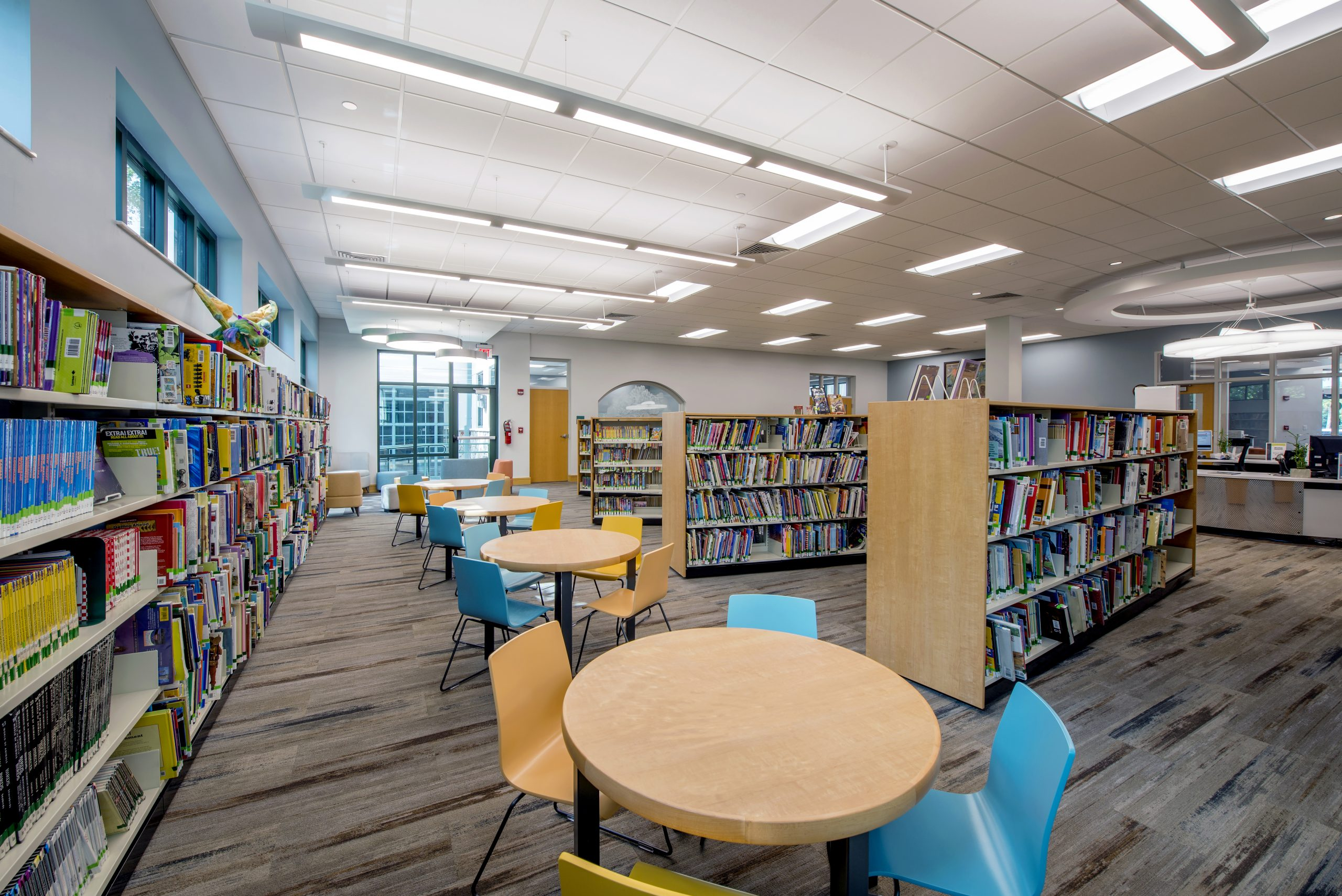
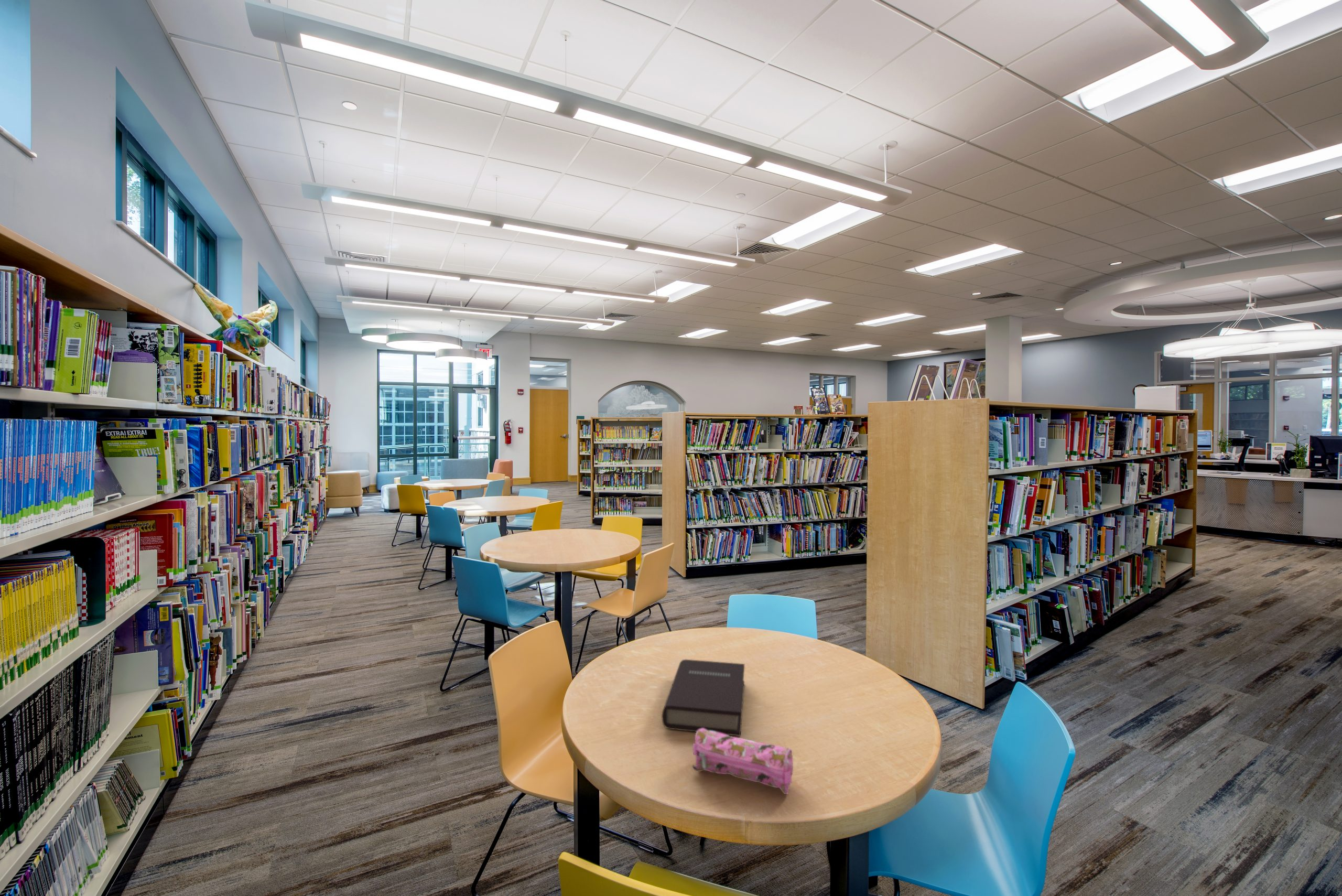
+ book (706, 693)
+ pencil case (743, 759)
